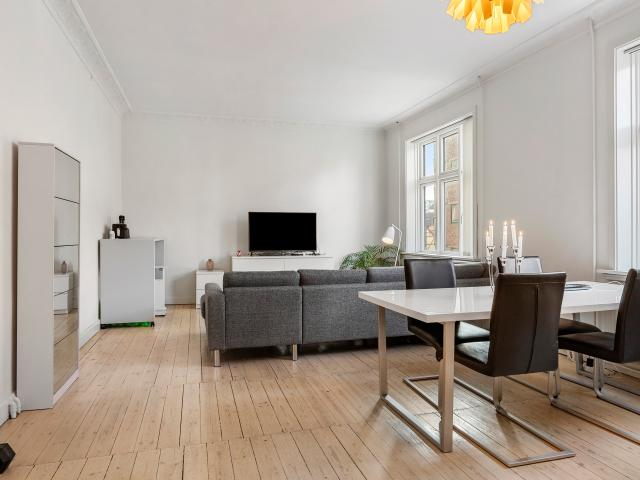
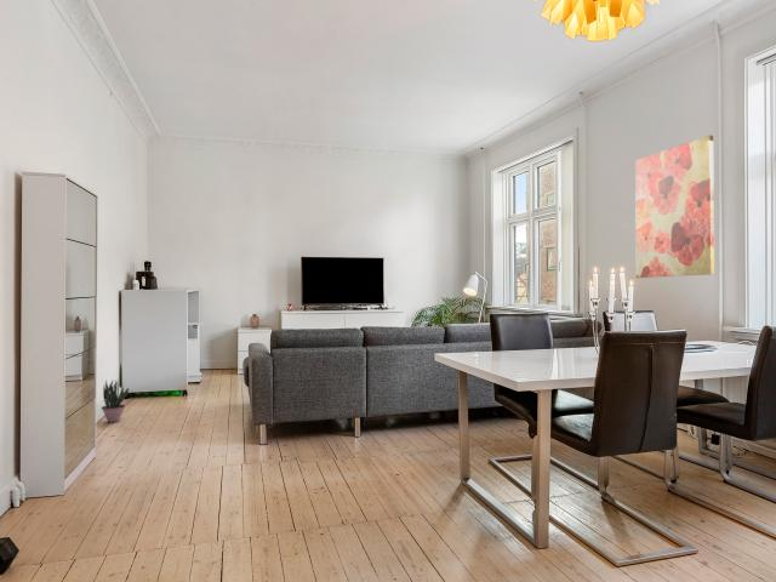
+ wall art (671, 212)
+ potted plant (115, 399)
